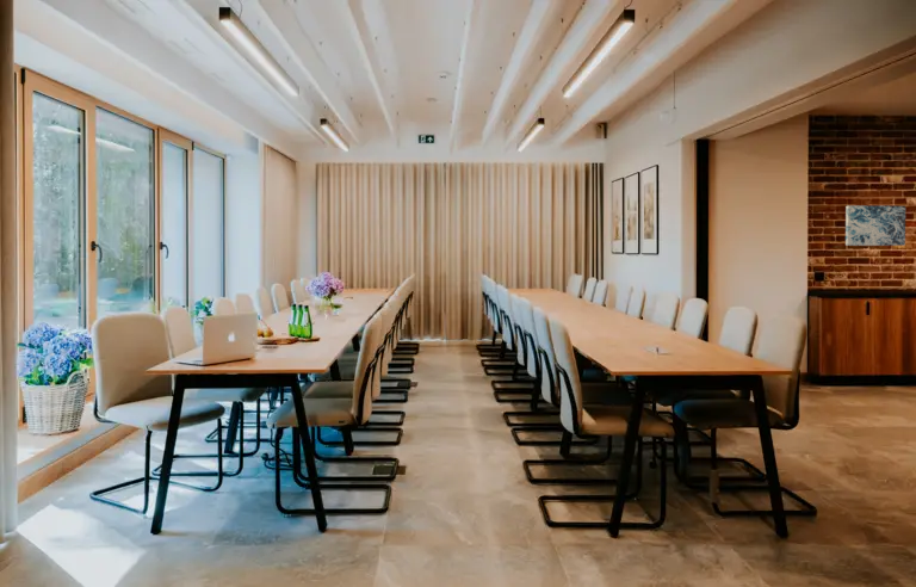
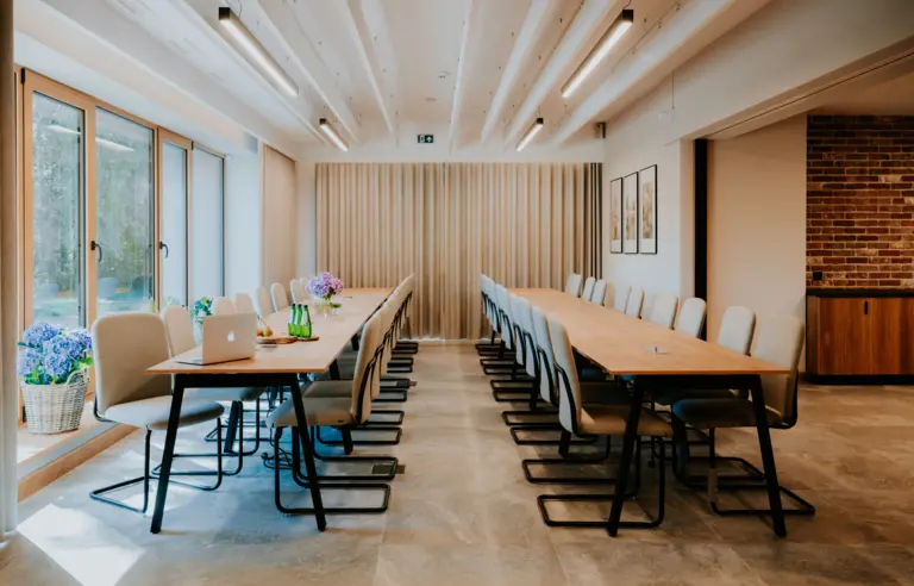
- wall art (874, 225)
